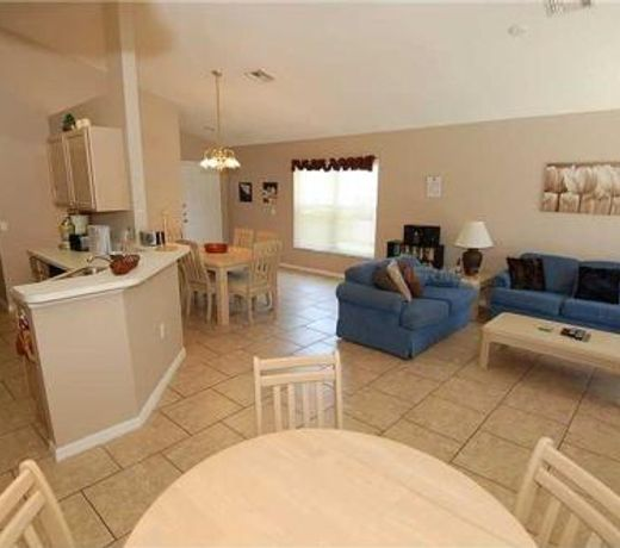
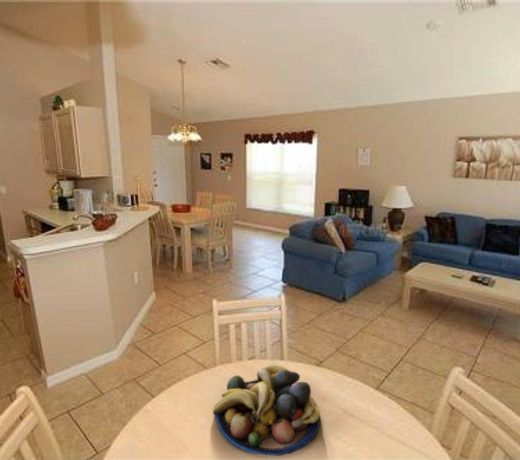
+ fruit bowl (267, 397)
